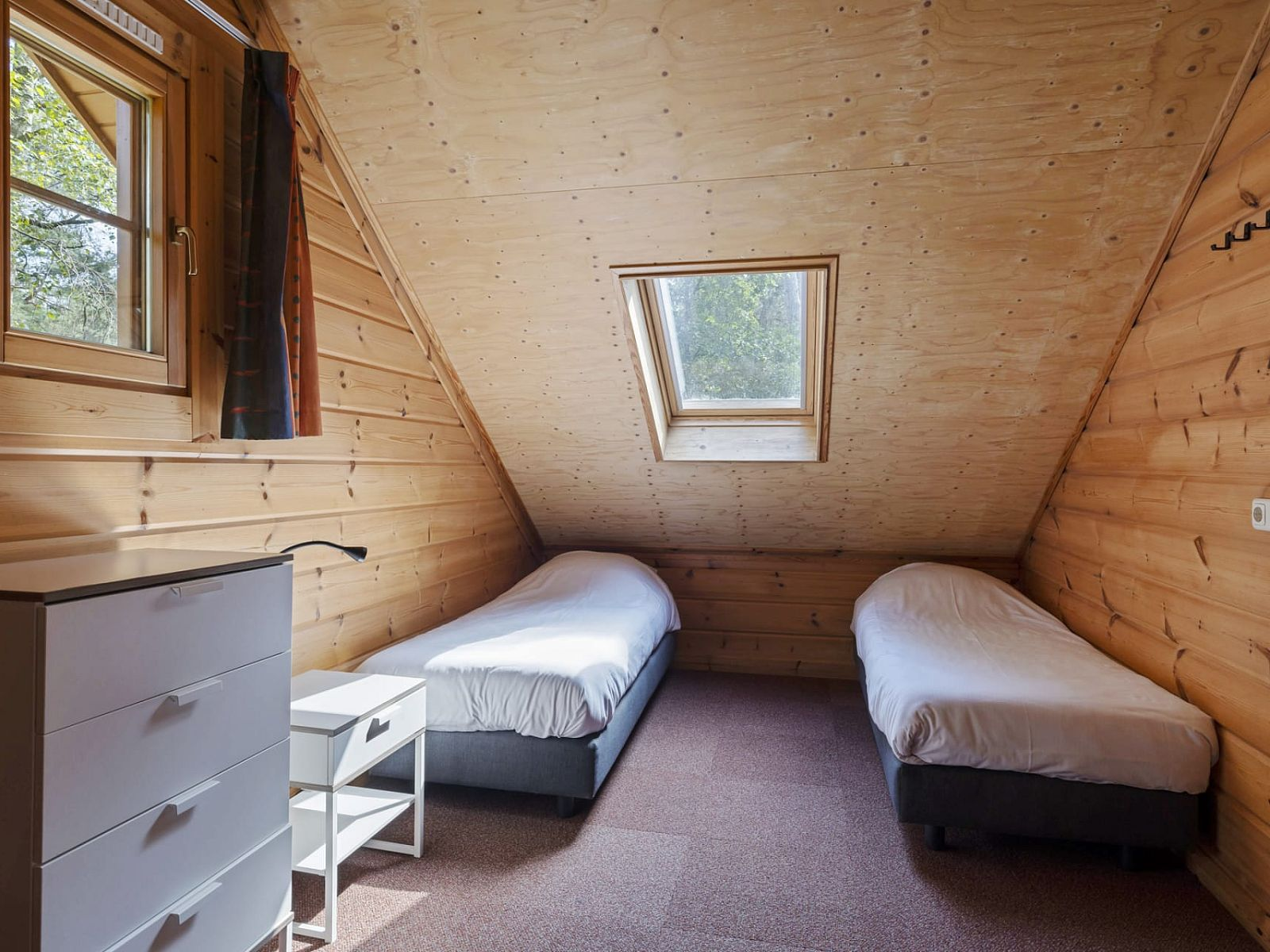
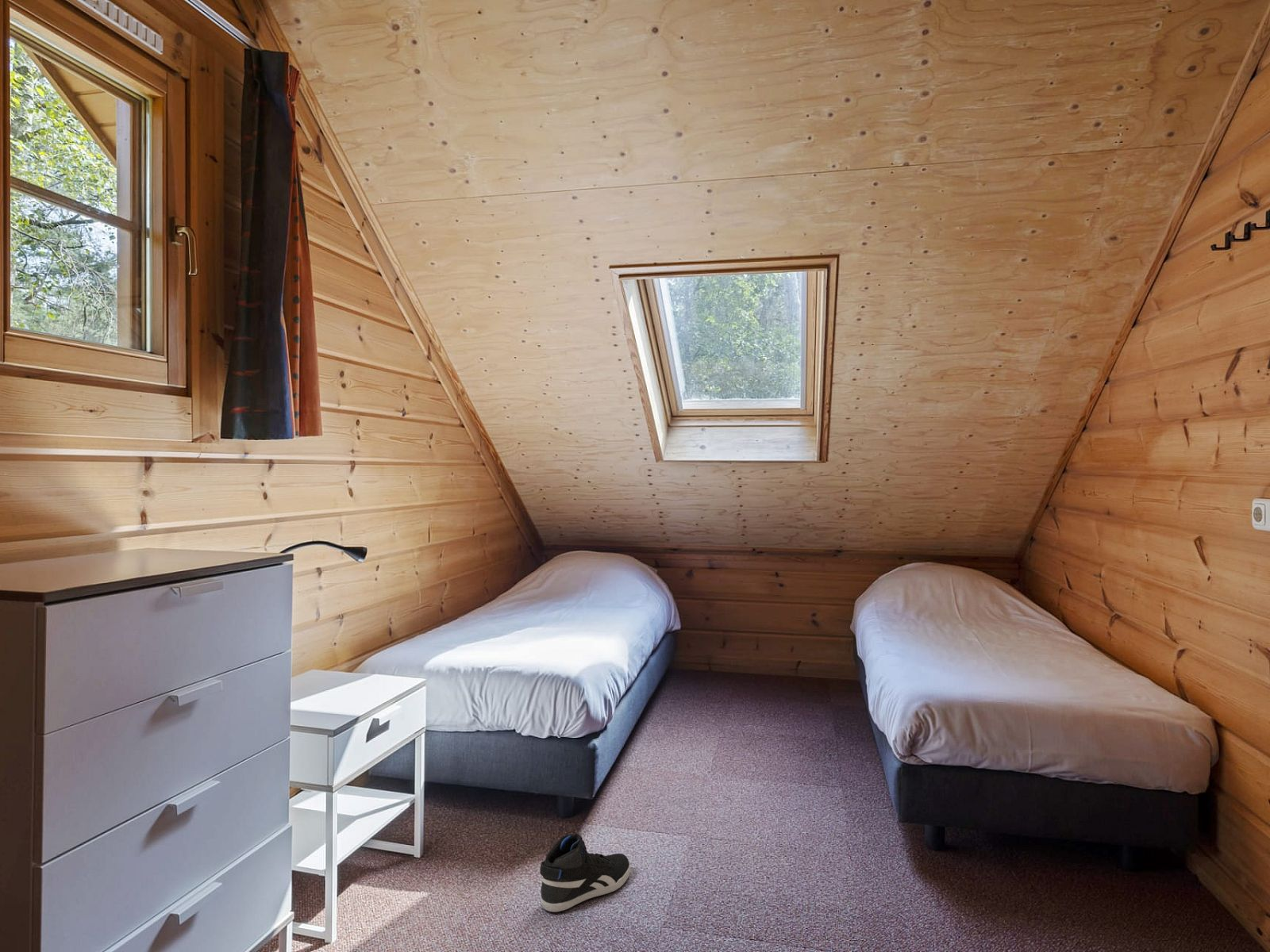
+ sneaker (589, 860)
